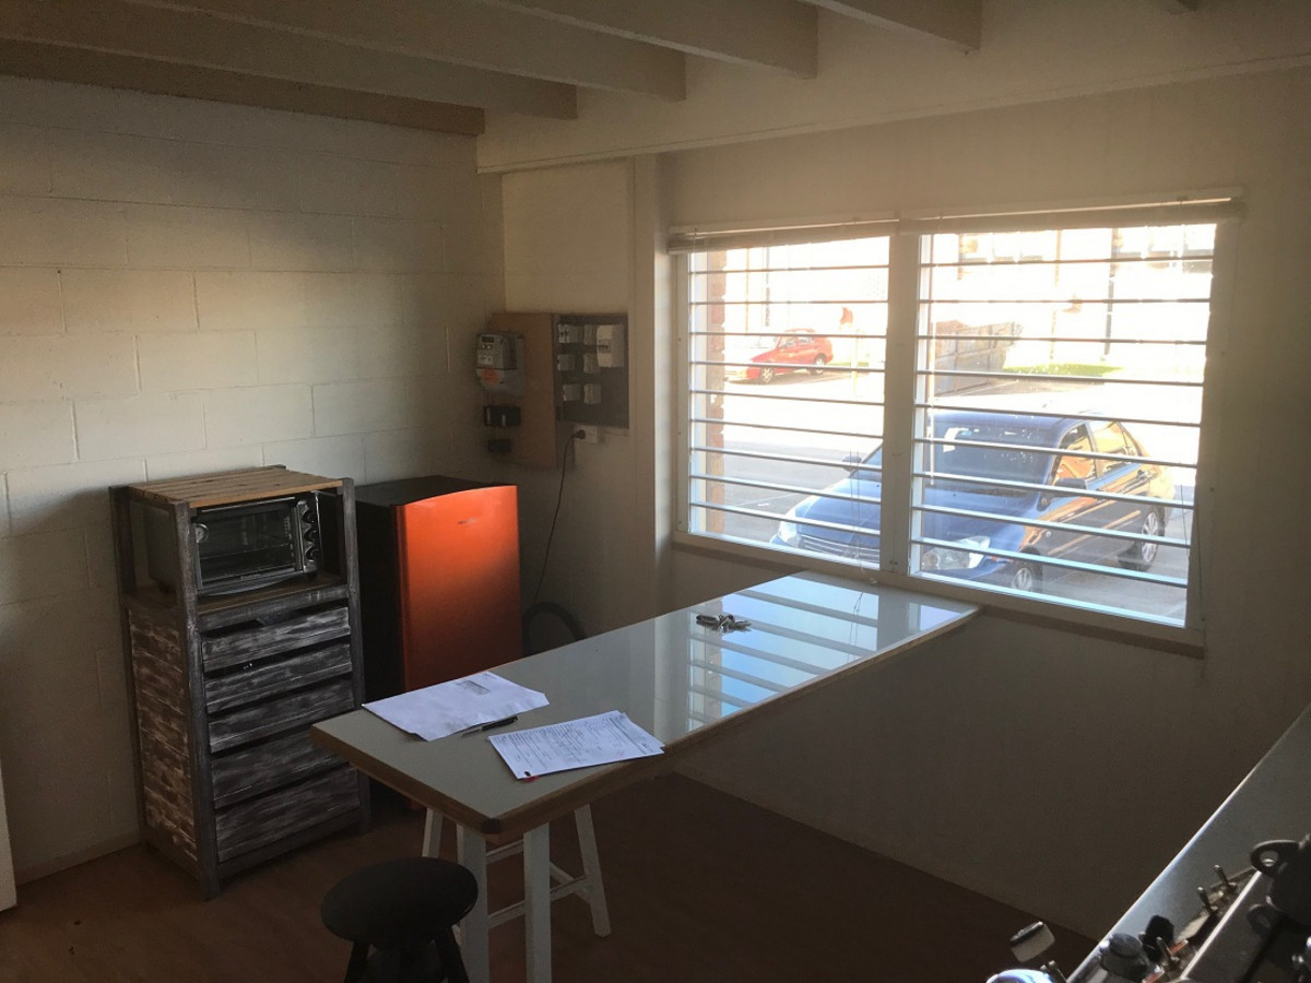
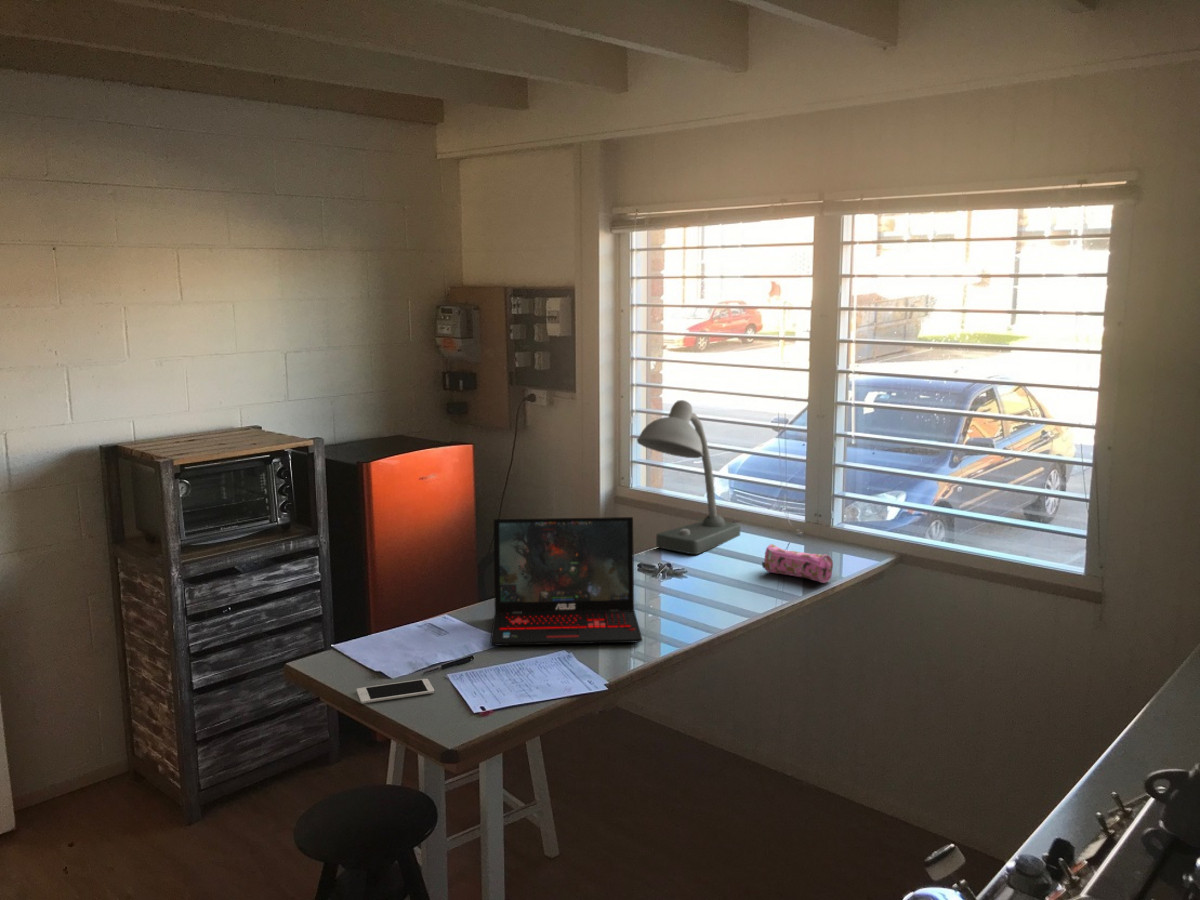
+ desk lamp (704, 472)
+ cell phone (395, 690)
+ laptop (565, 579)
+ pencil case (797, 563)
